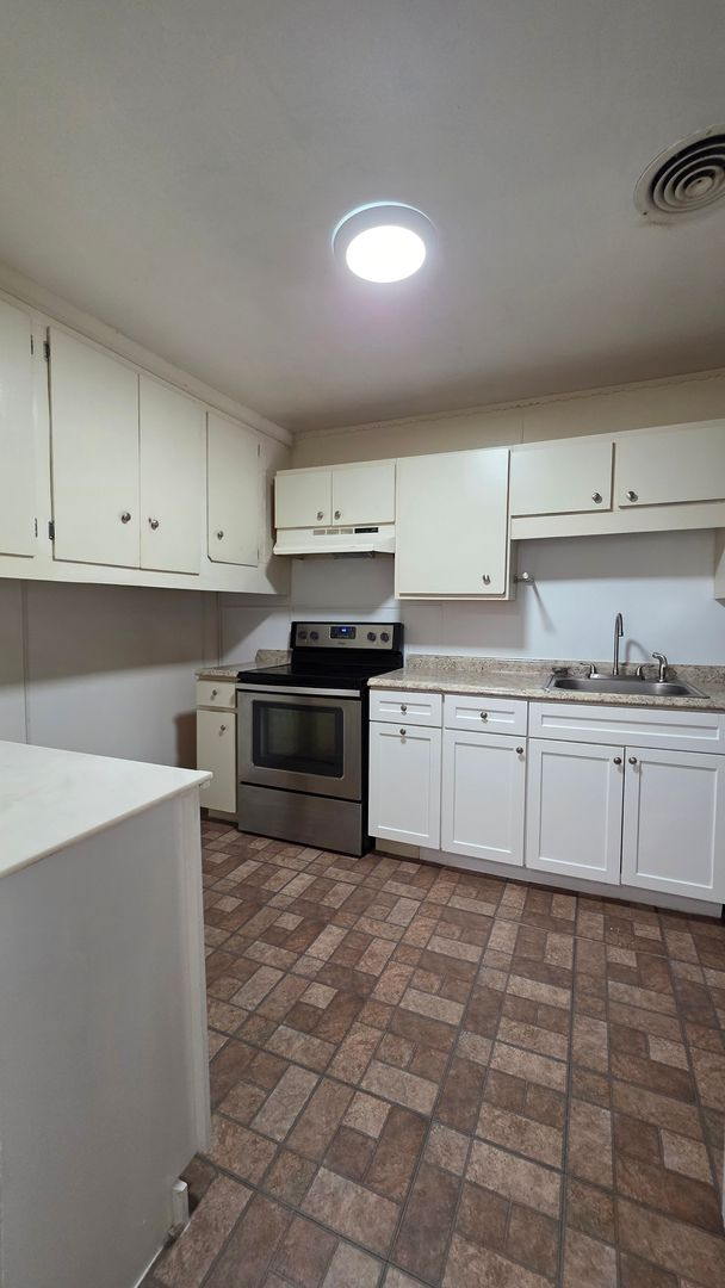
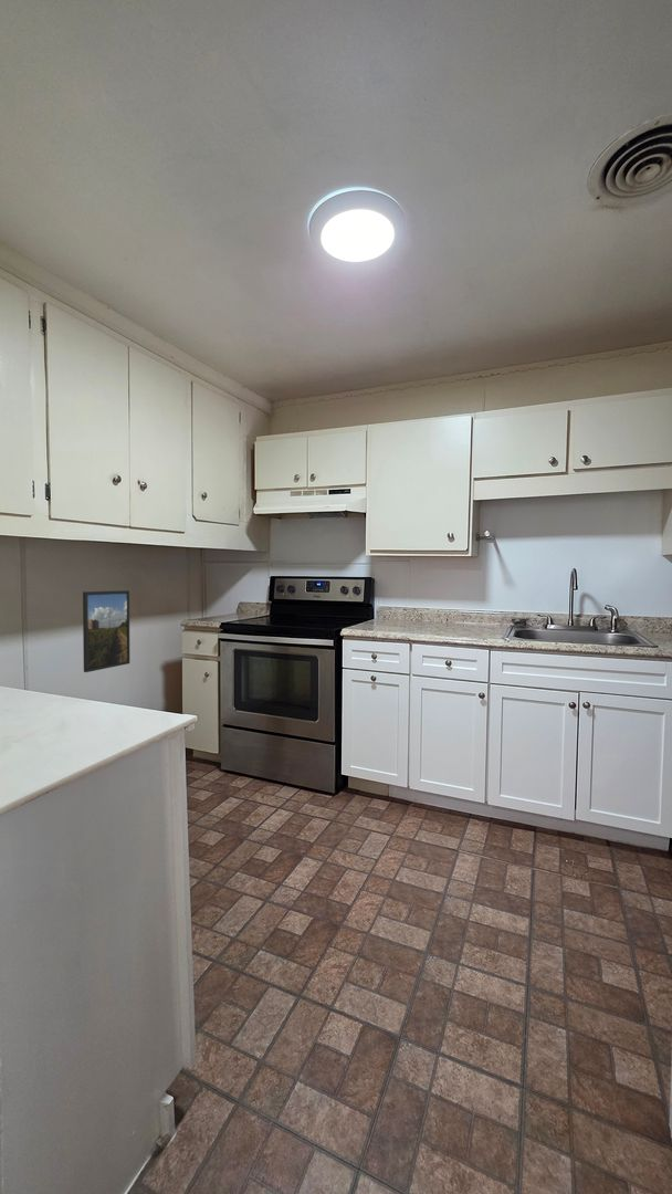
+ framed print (107, 629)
